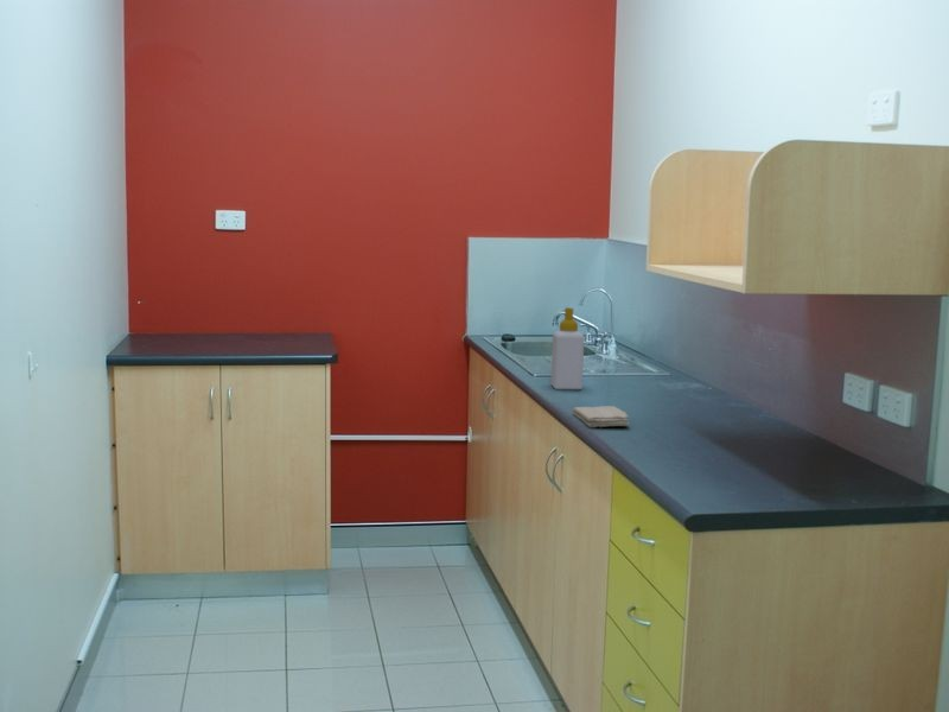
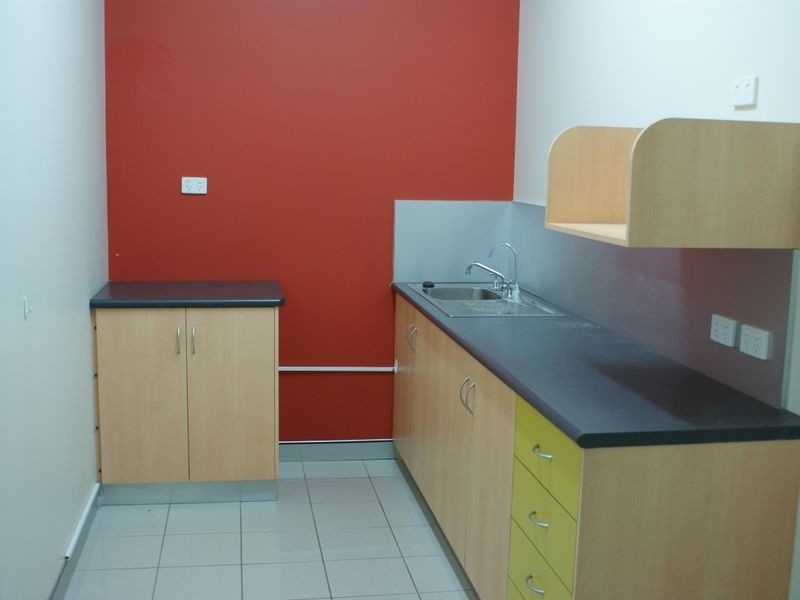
- soap bottle (567, 348)
- washcloth (600, 415)
